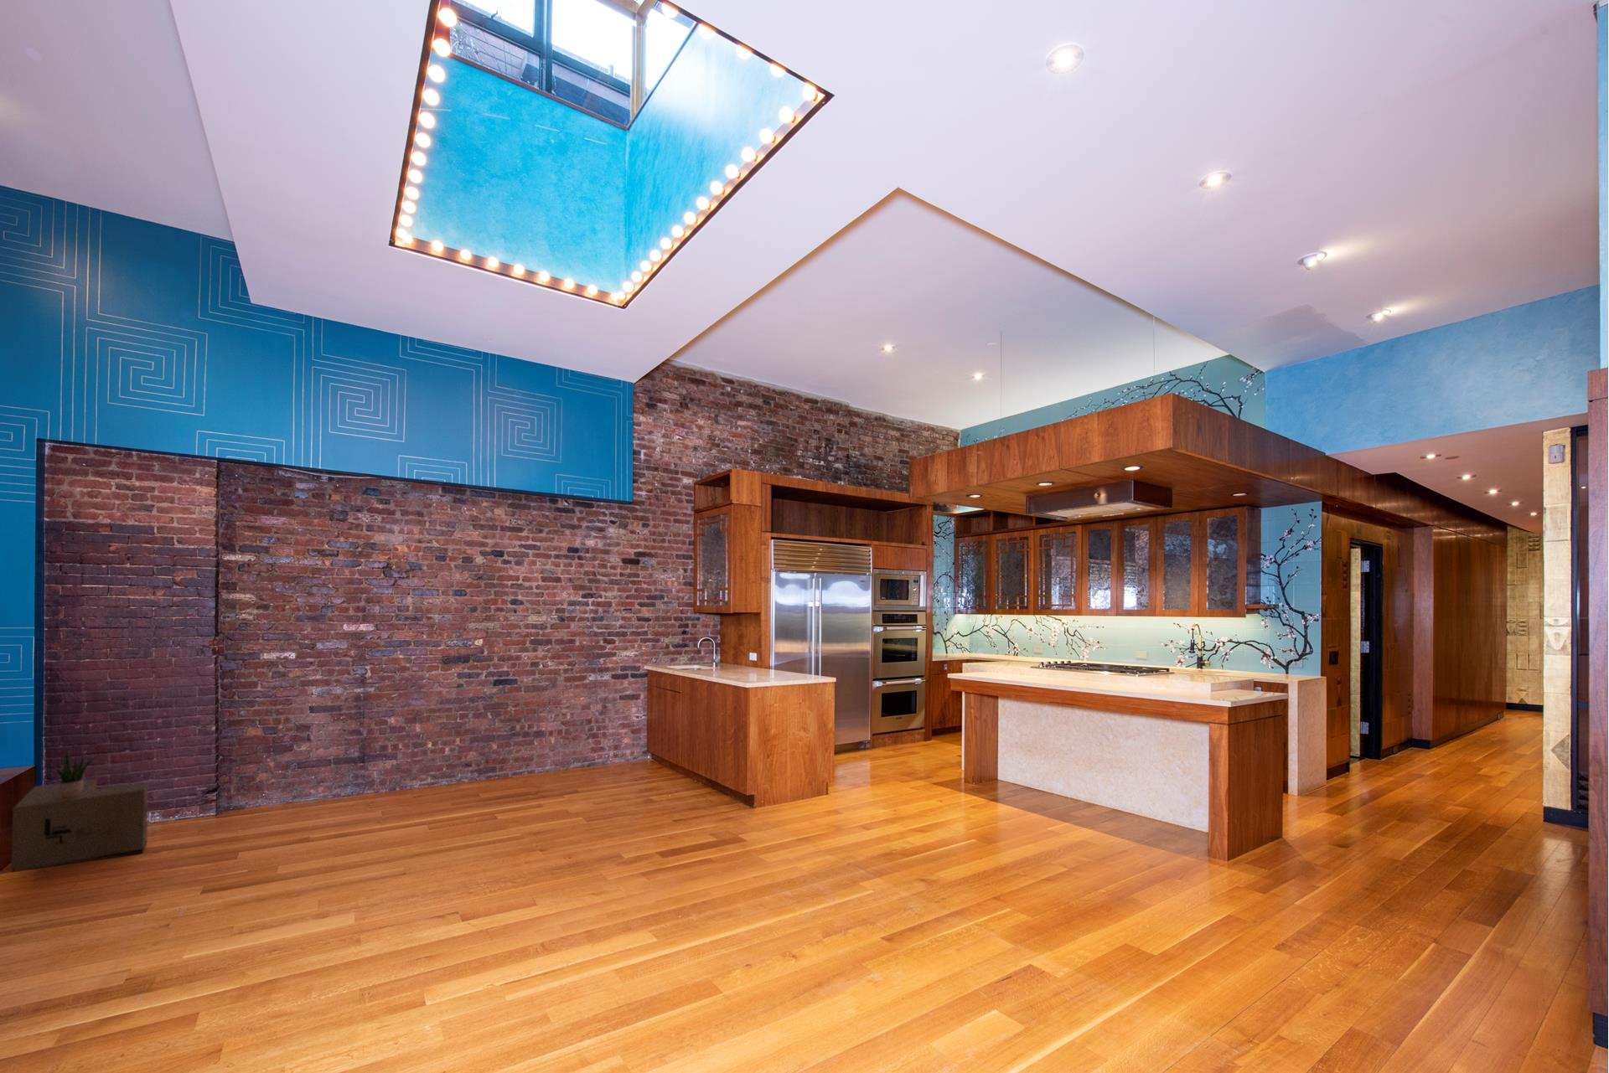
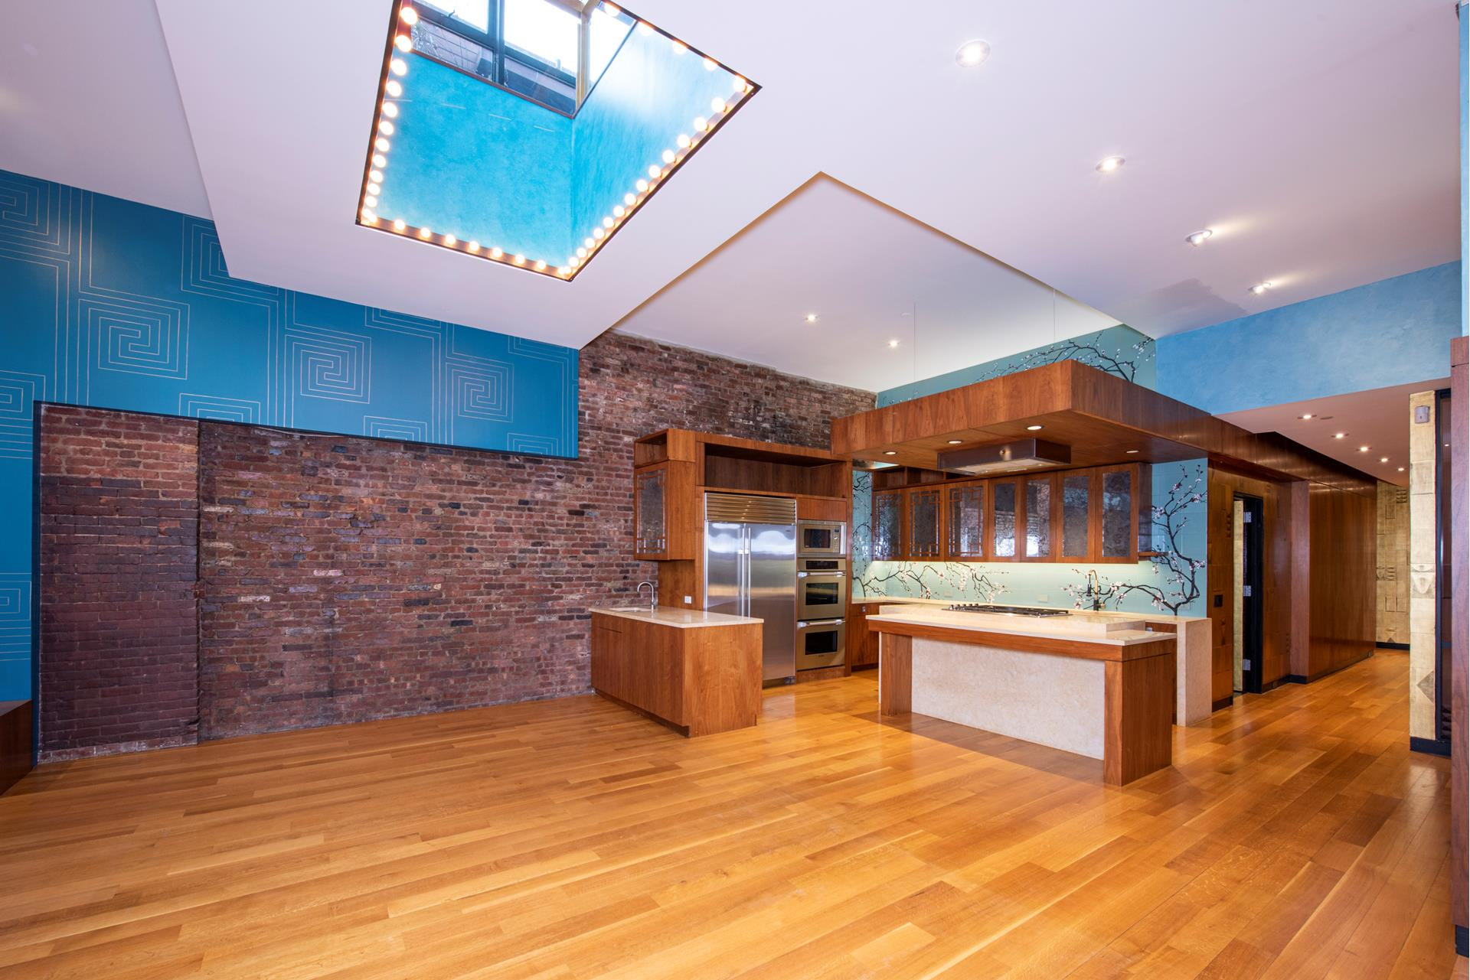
- cardboard box (87, 819)
- potted plant (72, 771)
